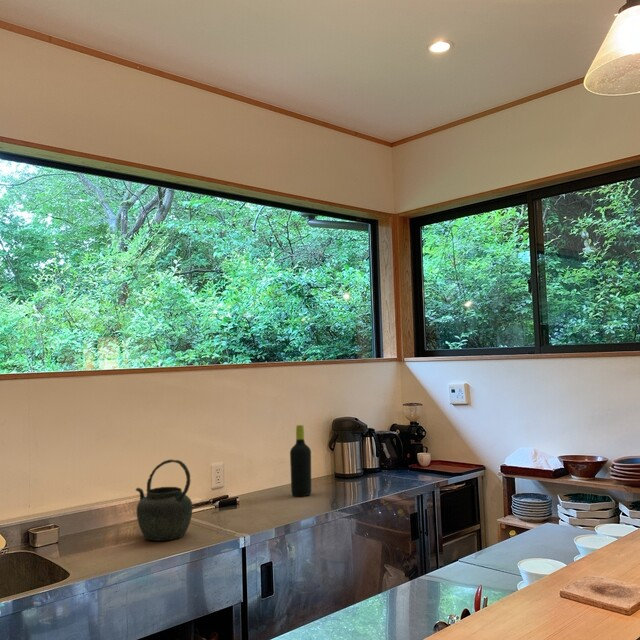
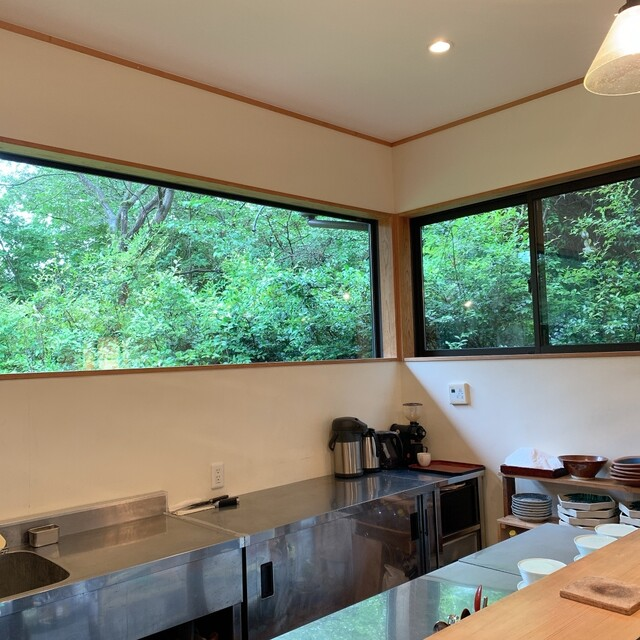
- kettle (161, 497)
- bottle (300, 459)
